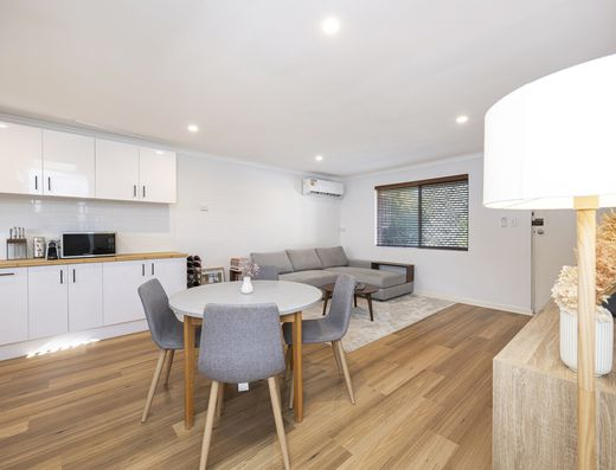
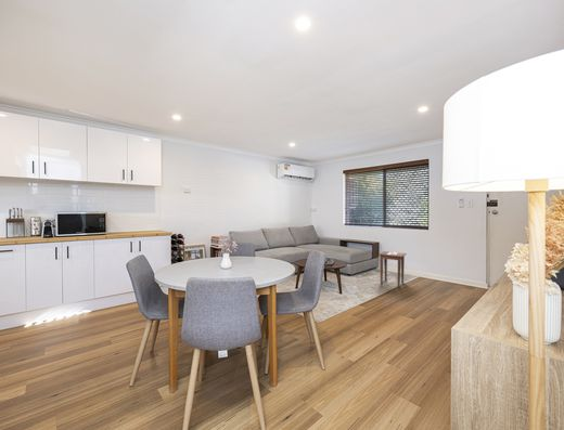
+ side table (386, 268)
